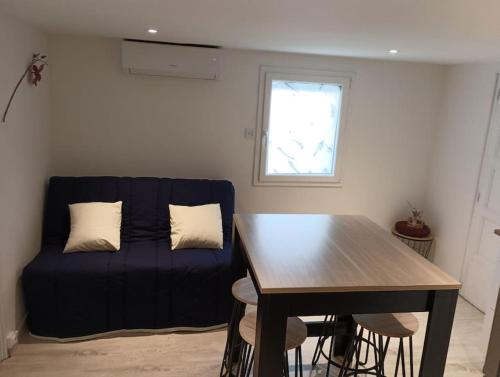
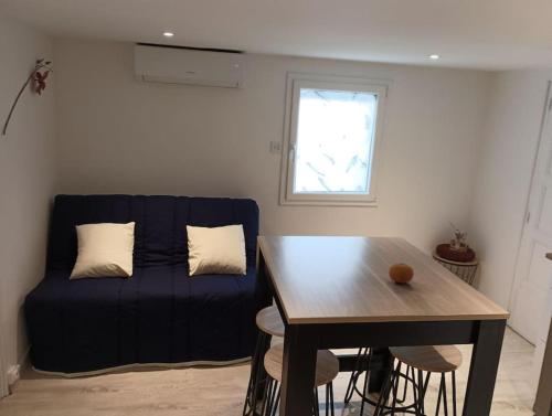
+ fruit (401, 273)
